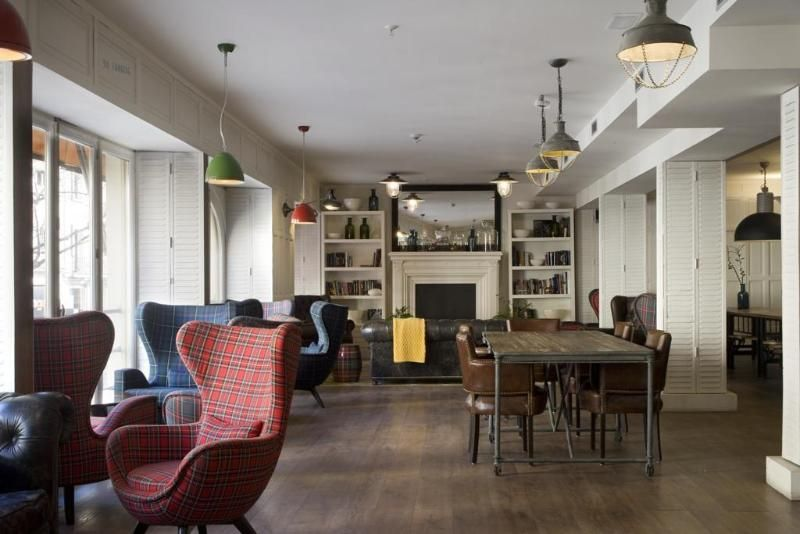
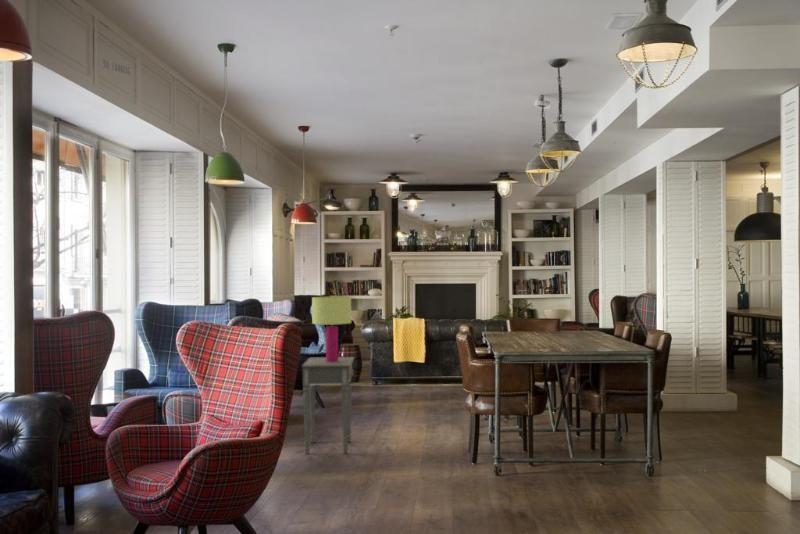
+ table lamp (331, 328)
+ side table (342, 404)
